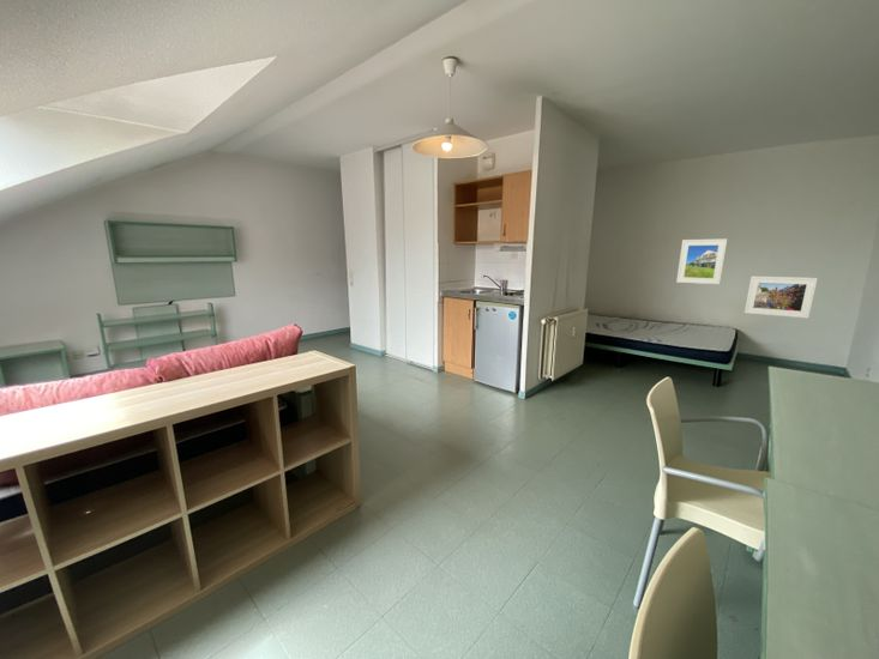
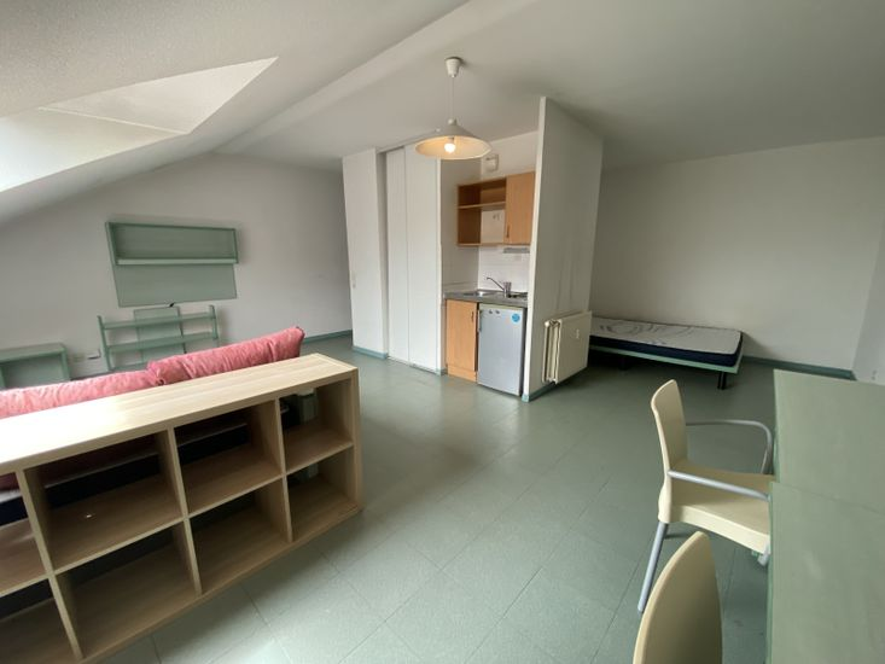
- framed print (700, 261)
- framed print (778, 296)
